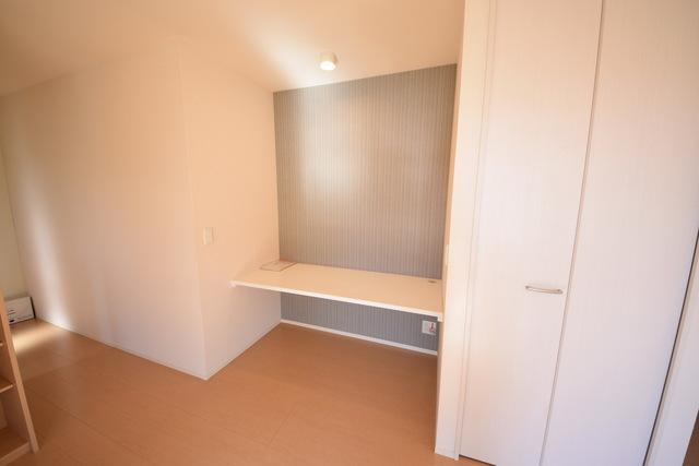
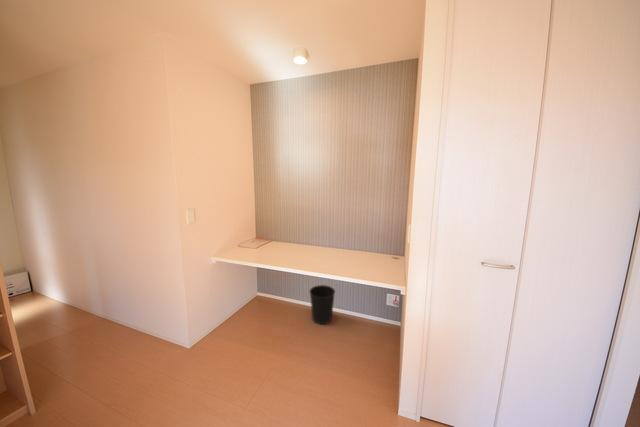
+ wastebasket (322, 304)
